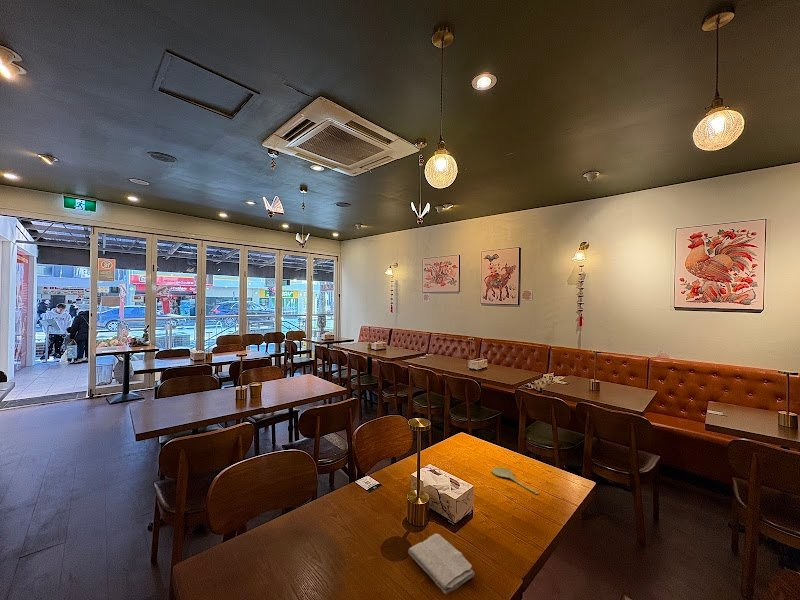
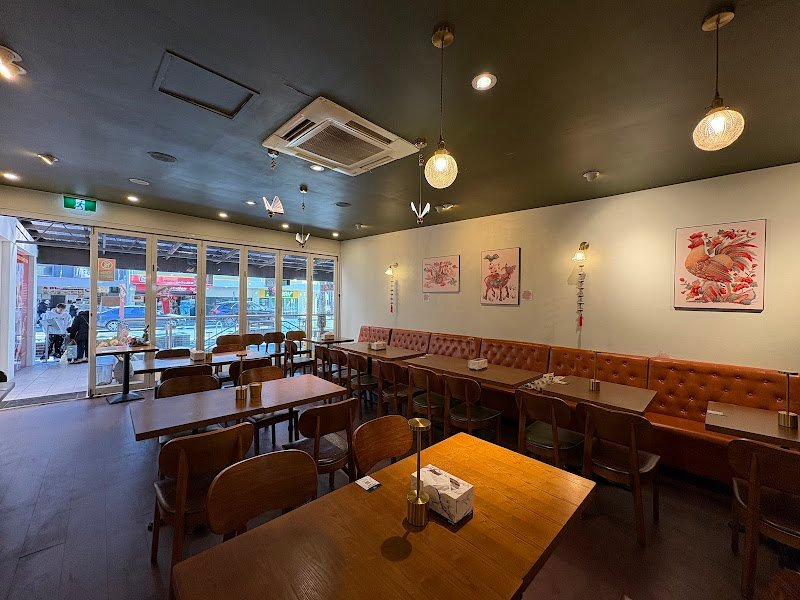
- washcloth (440, 560)
- spoon (514, 479)
